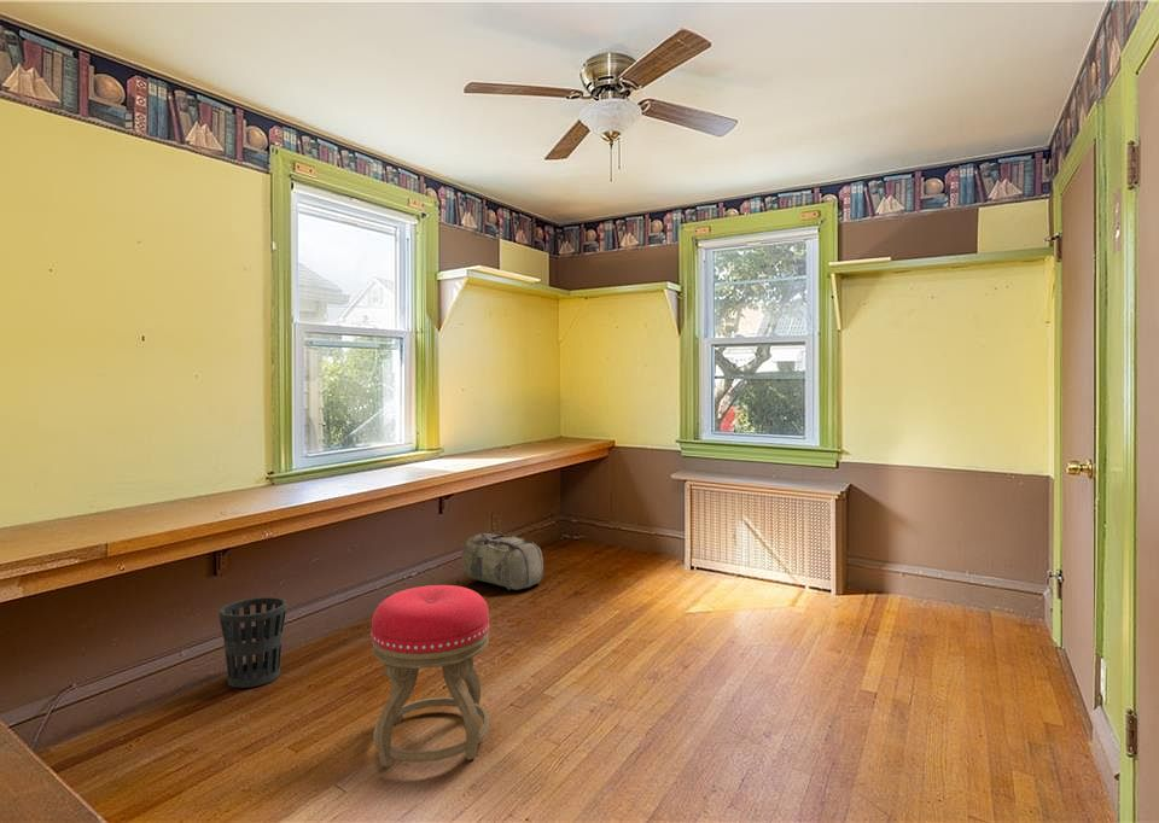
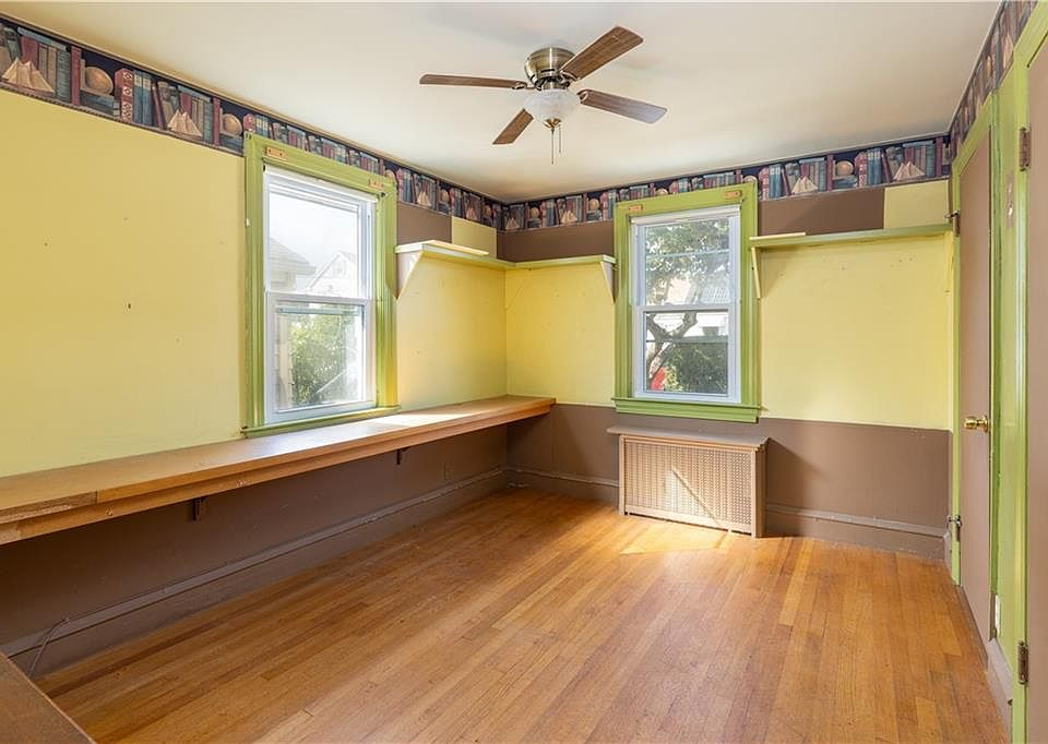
- backpack (503, 556)
- wastebasket (254, 642)
- stool (431, 666)
